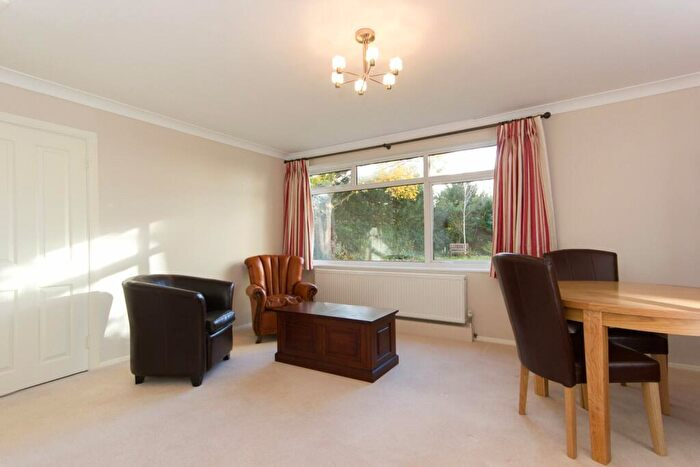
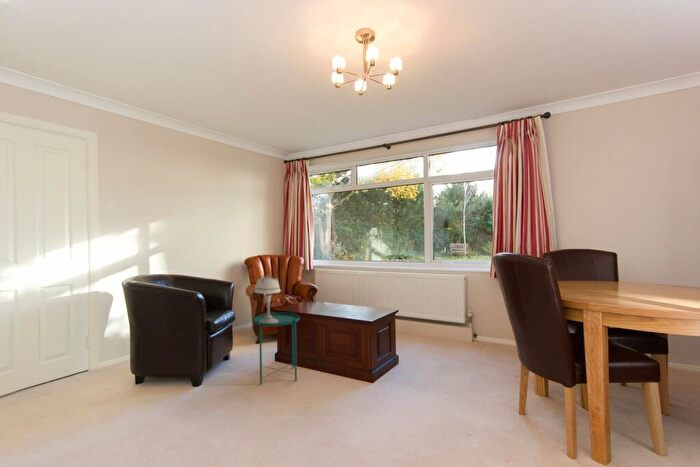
+ table lamp (267, 298)
+ side table (292, 346)
